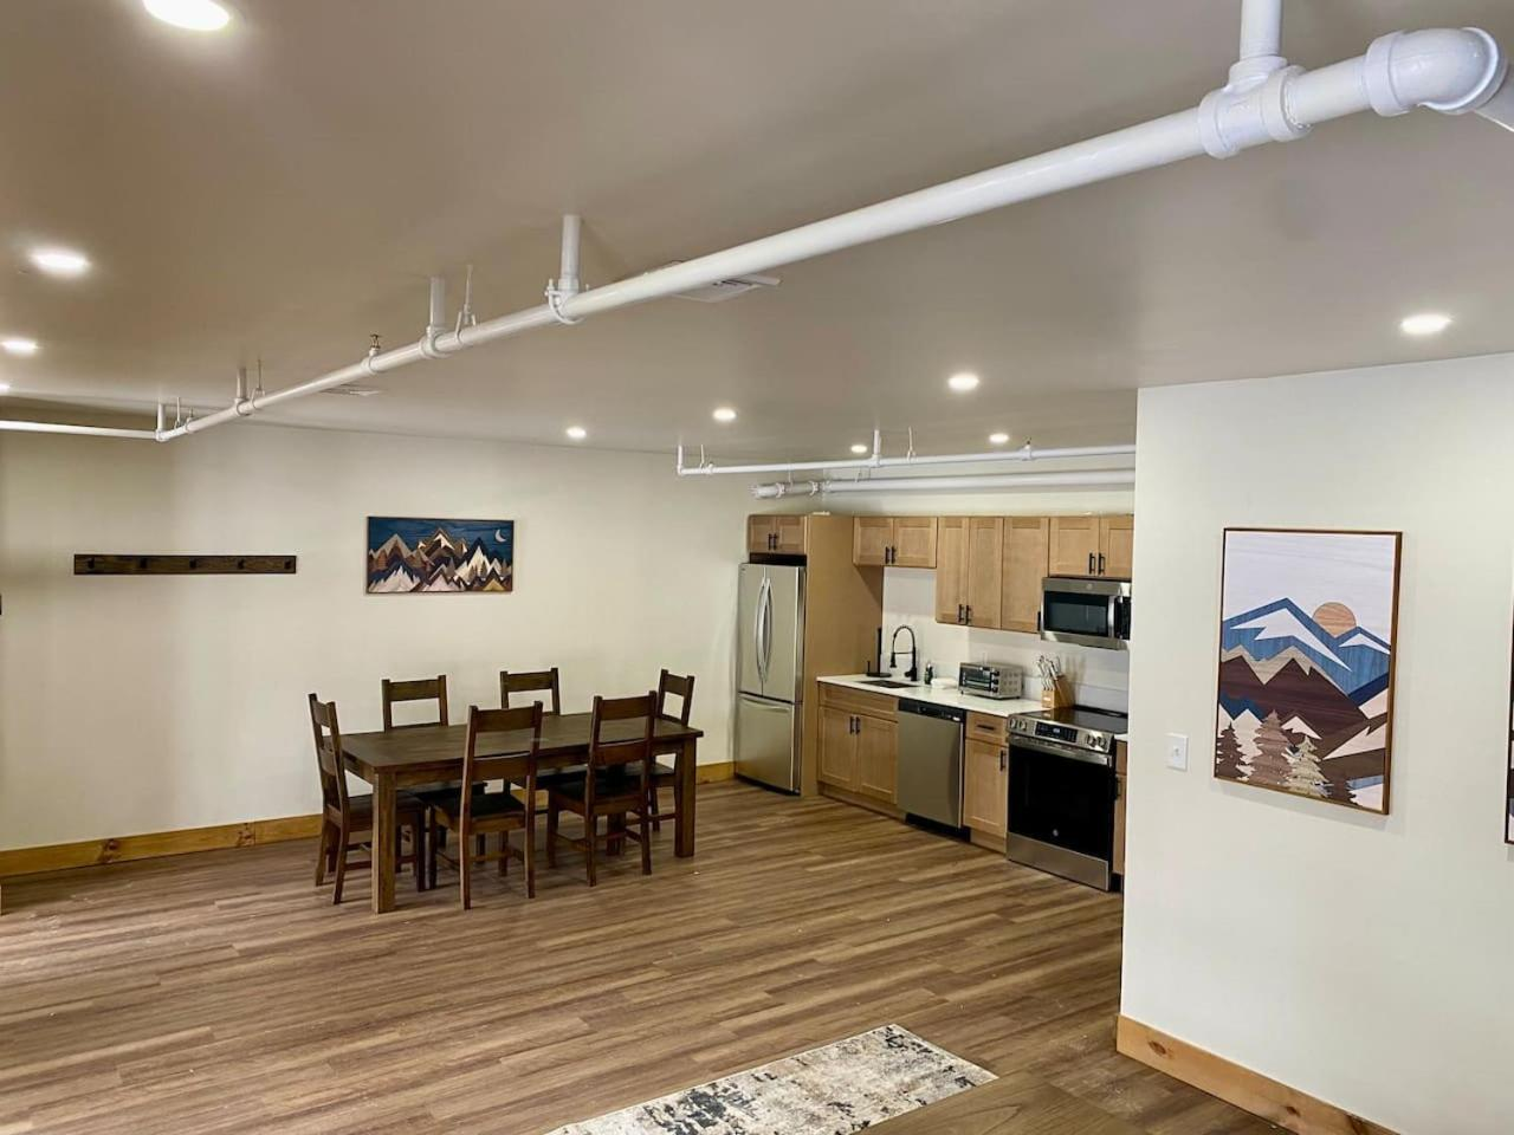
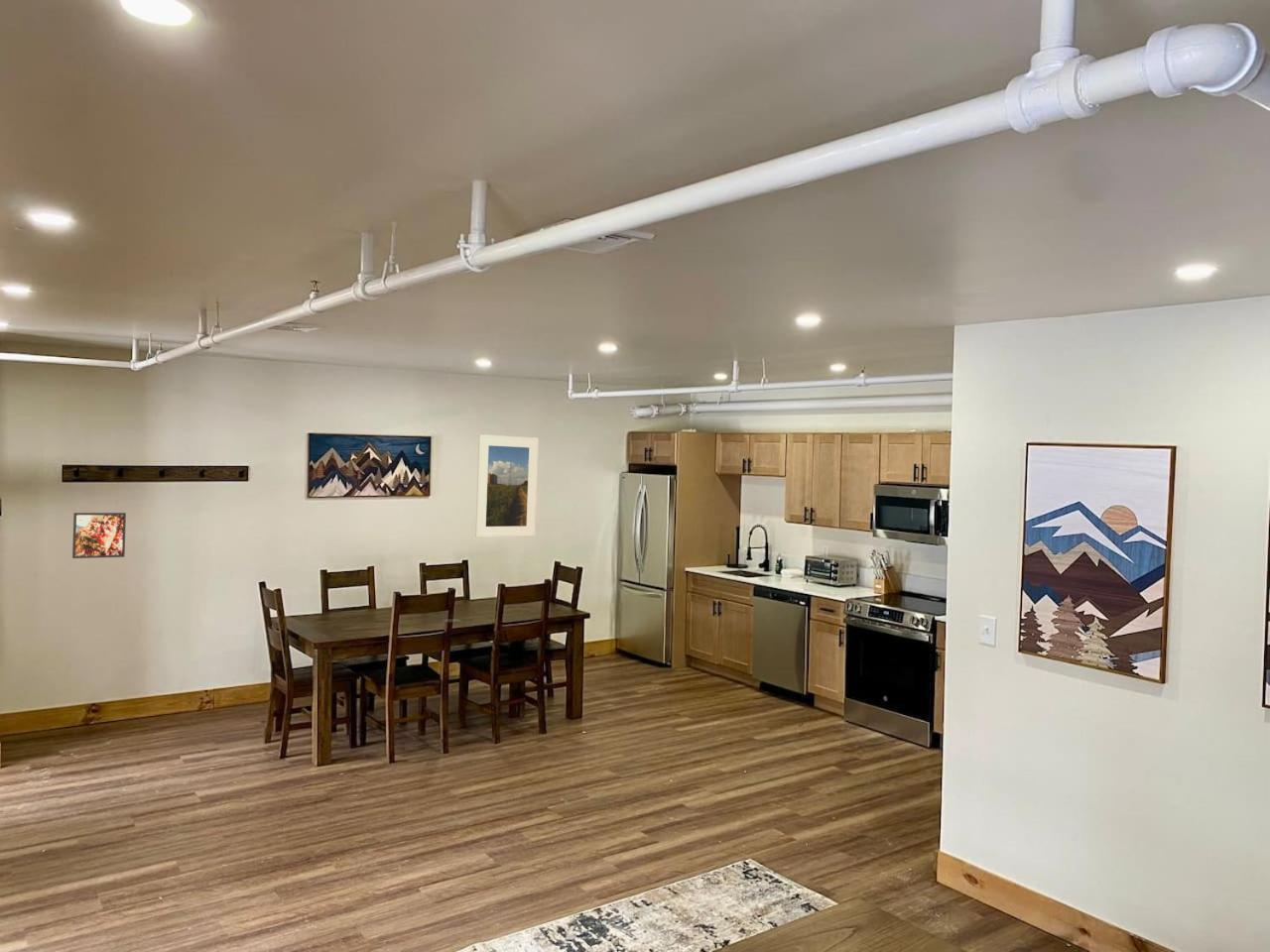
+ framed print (507, 486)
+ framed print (99, 535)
